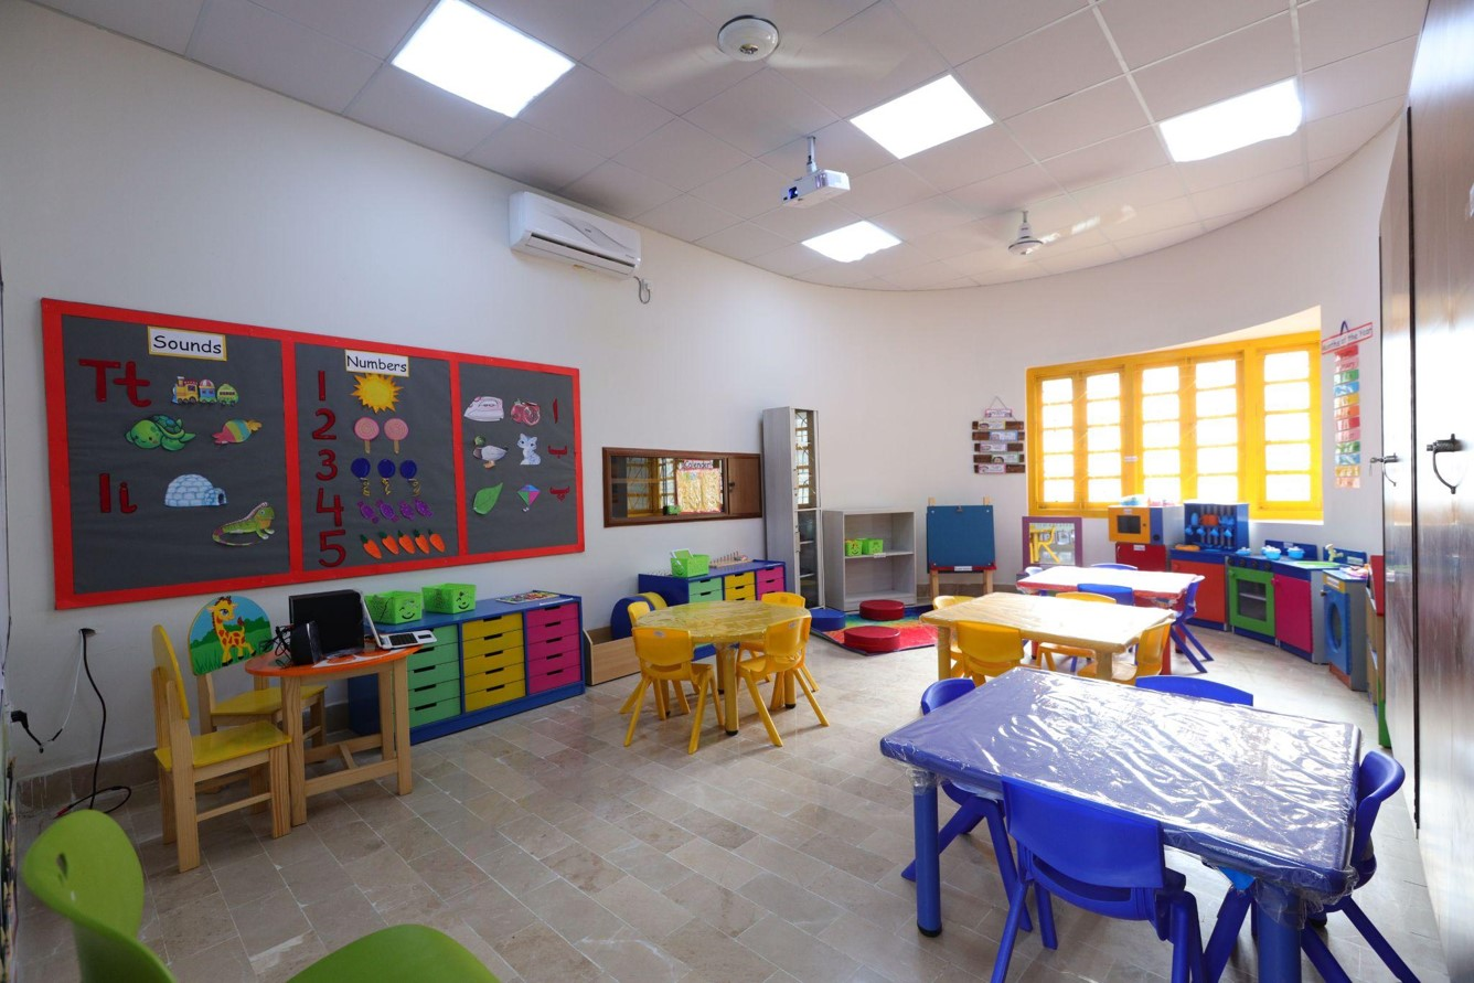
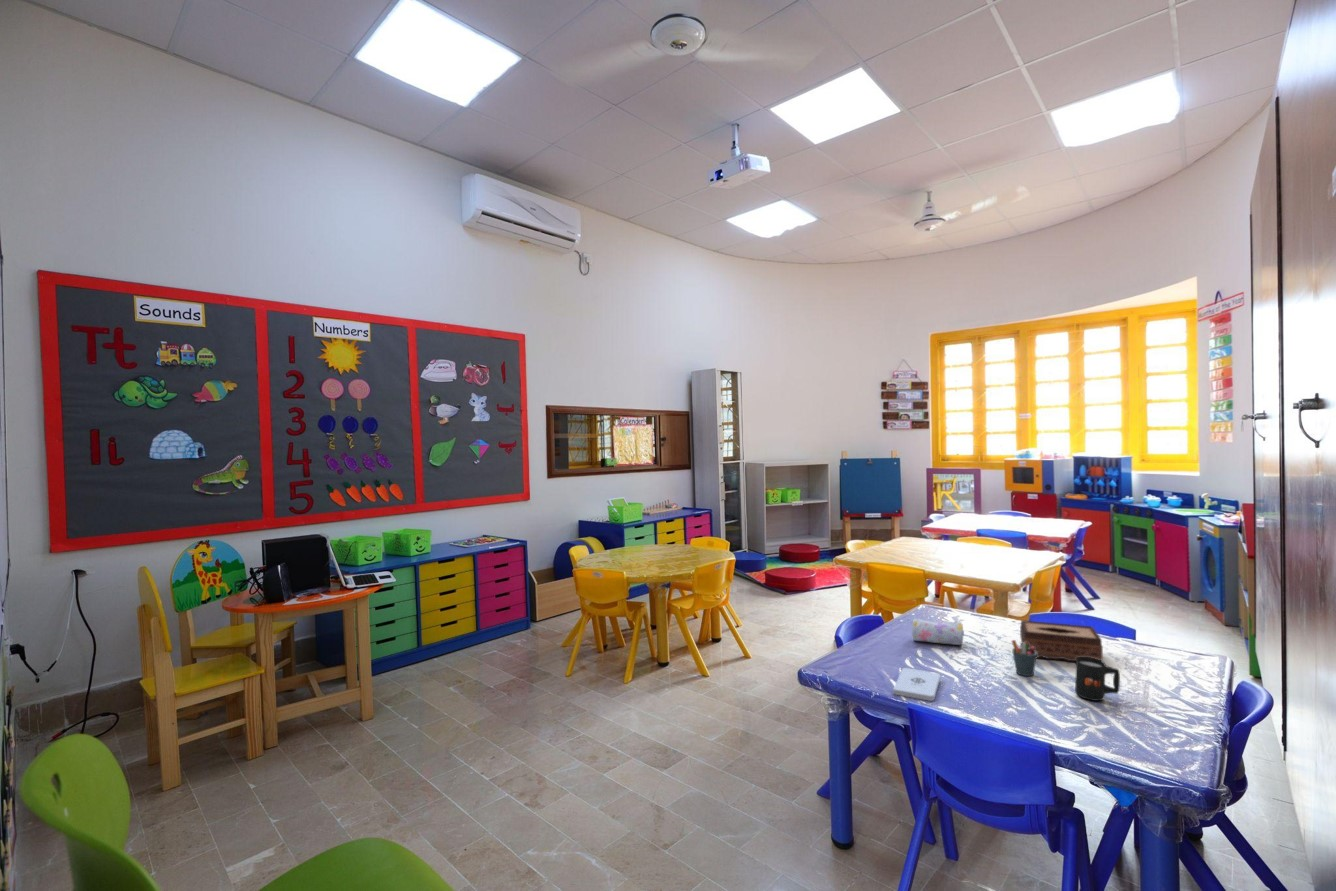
+ pen holder (1024, 656)
+ mug (1097, 679)
+ notepad (917, 683)
+ tissue box (1059, 641)
+ pencil case (937, 631)
